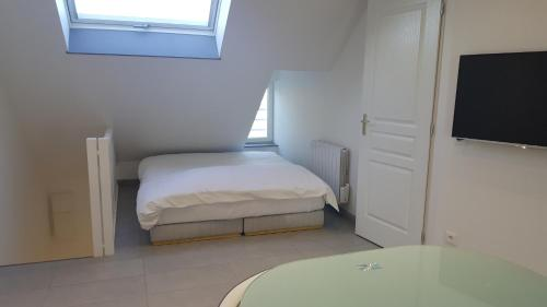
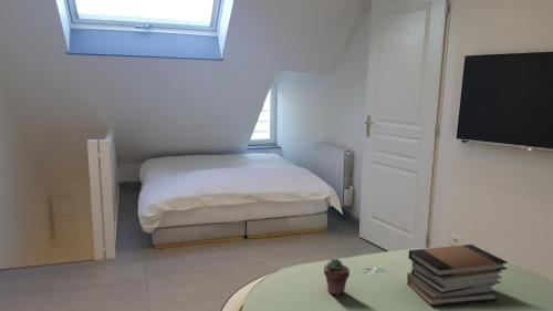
+ potted succulent (336, 274)
+ book stack (455, 273)
